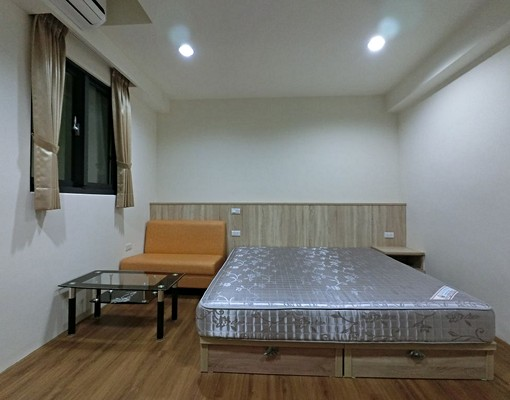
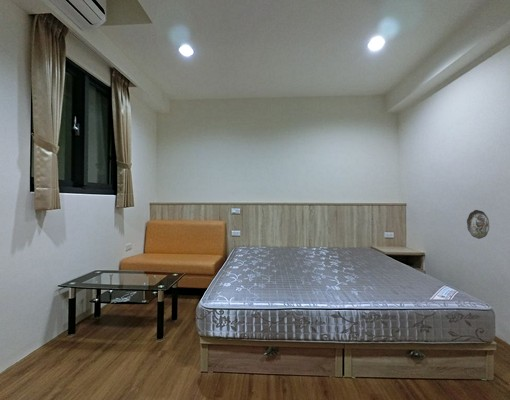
+ decorative plate (478, 224)
